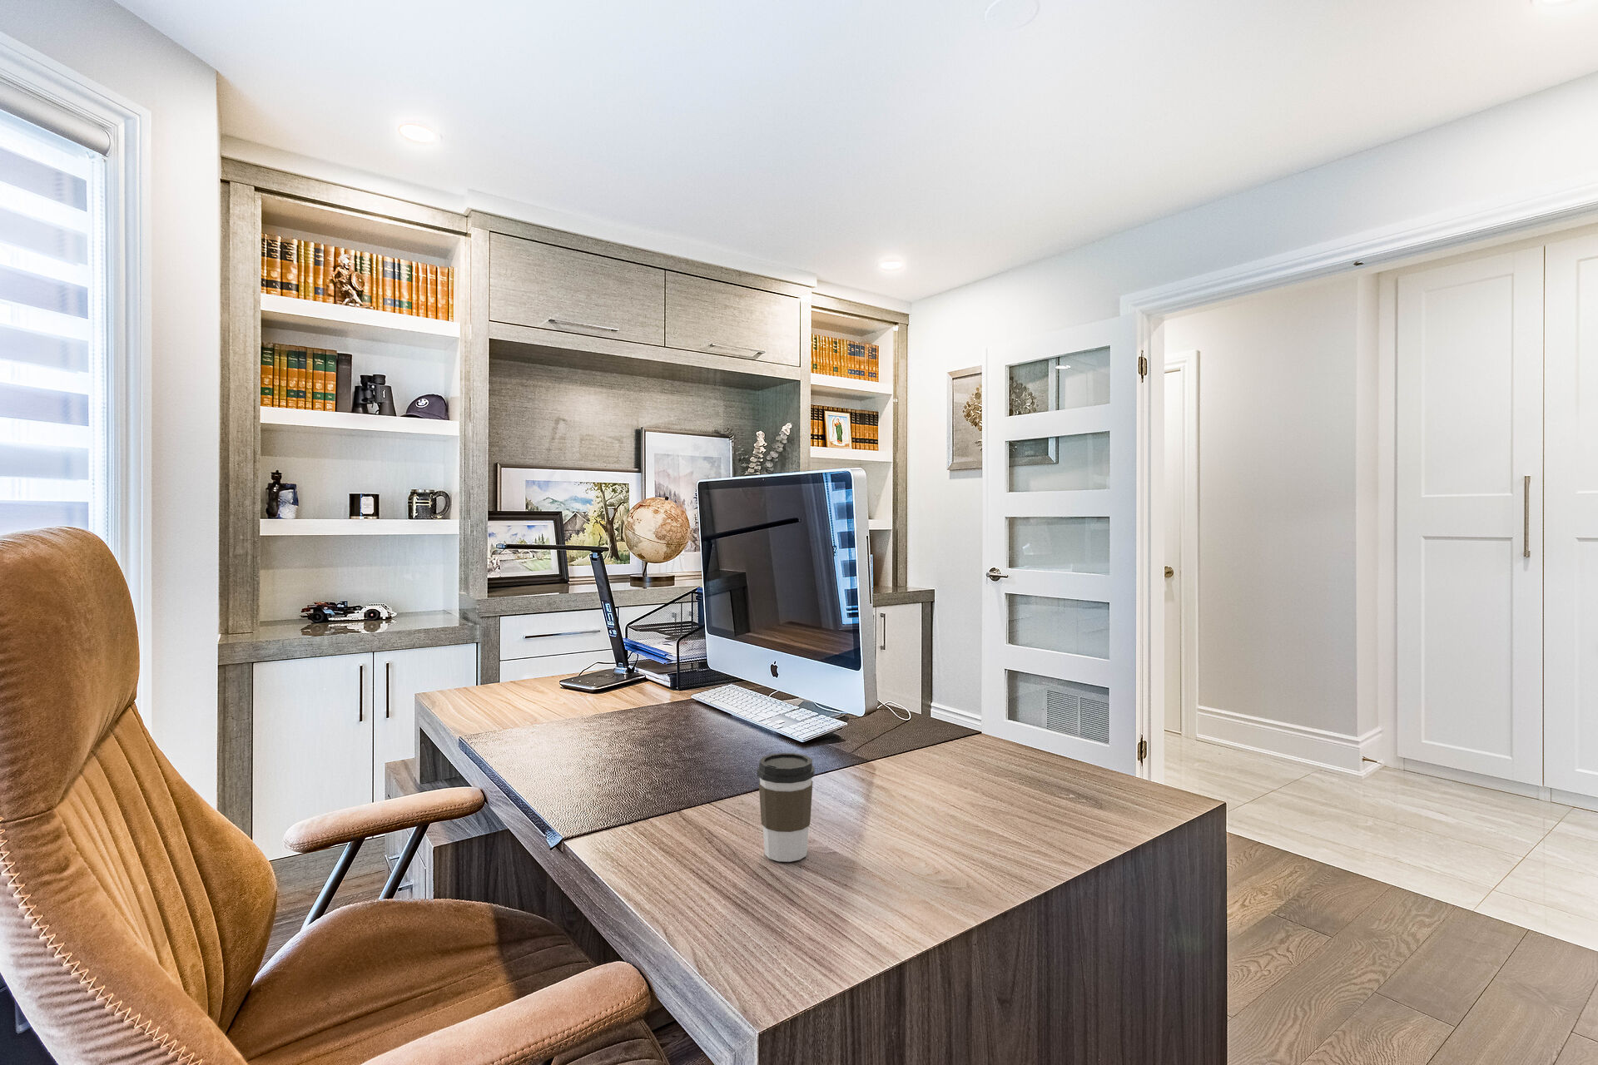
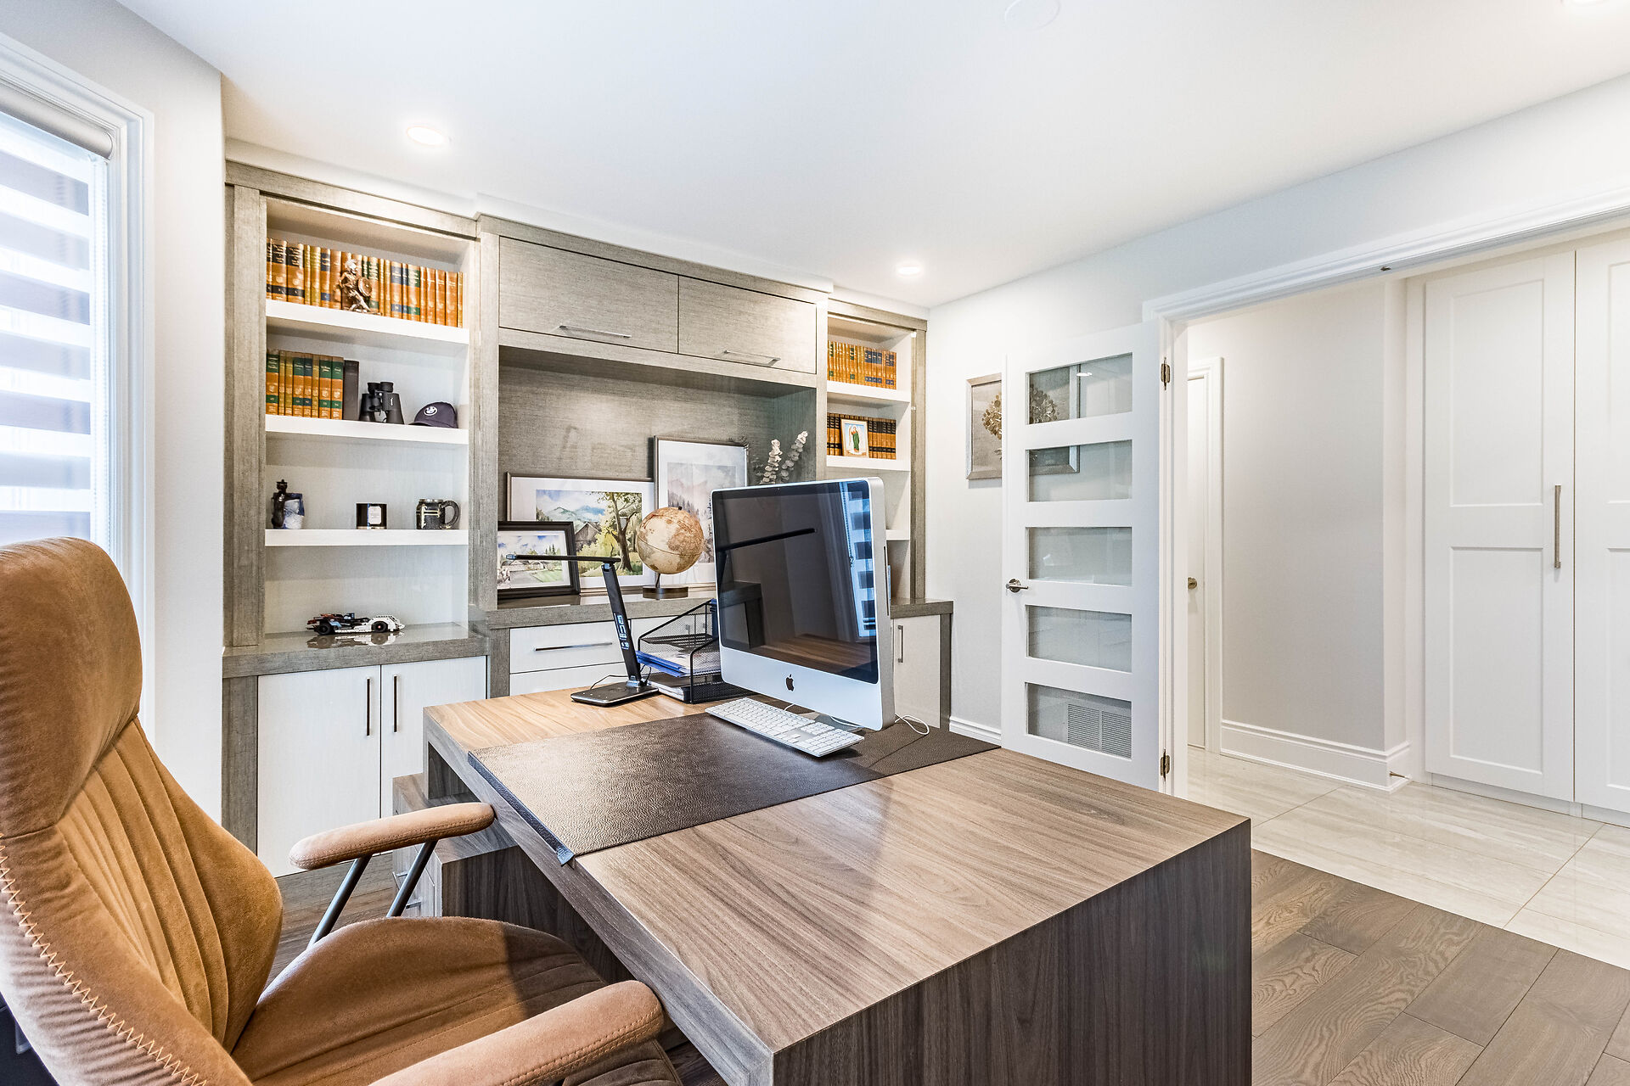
- coffee cup (786, 806)
